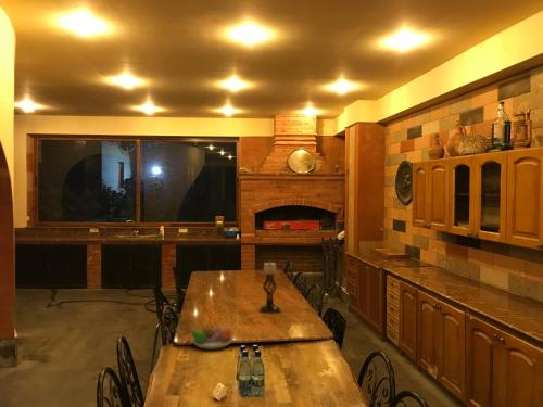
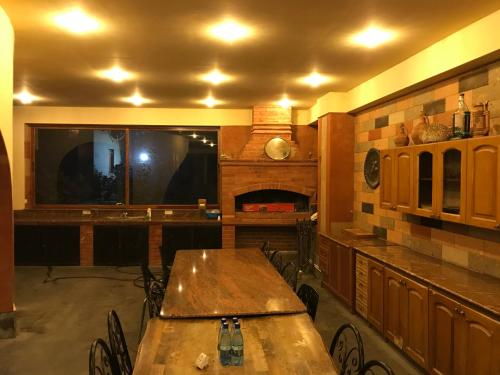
- fruit bowl (211, 335)
- candle holder (269, 285)
